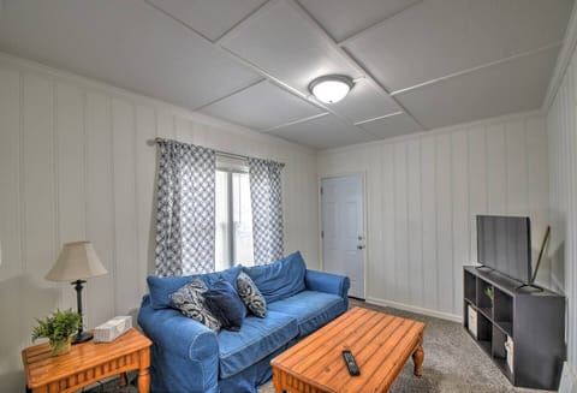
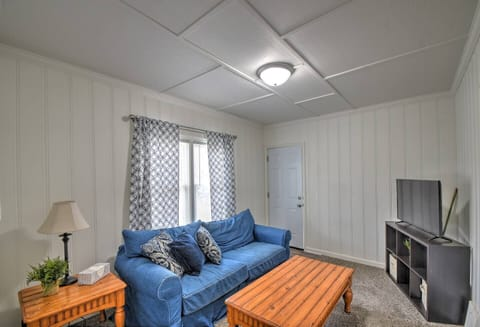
- remote control (350, 362)
